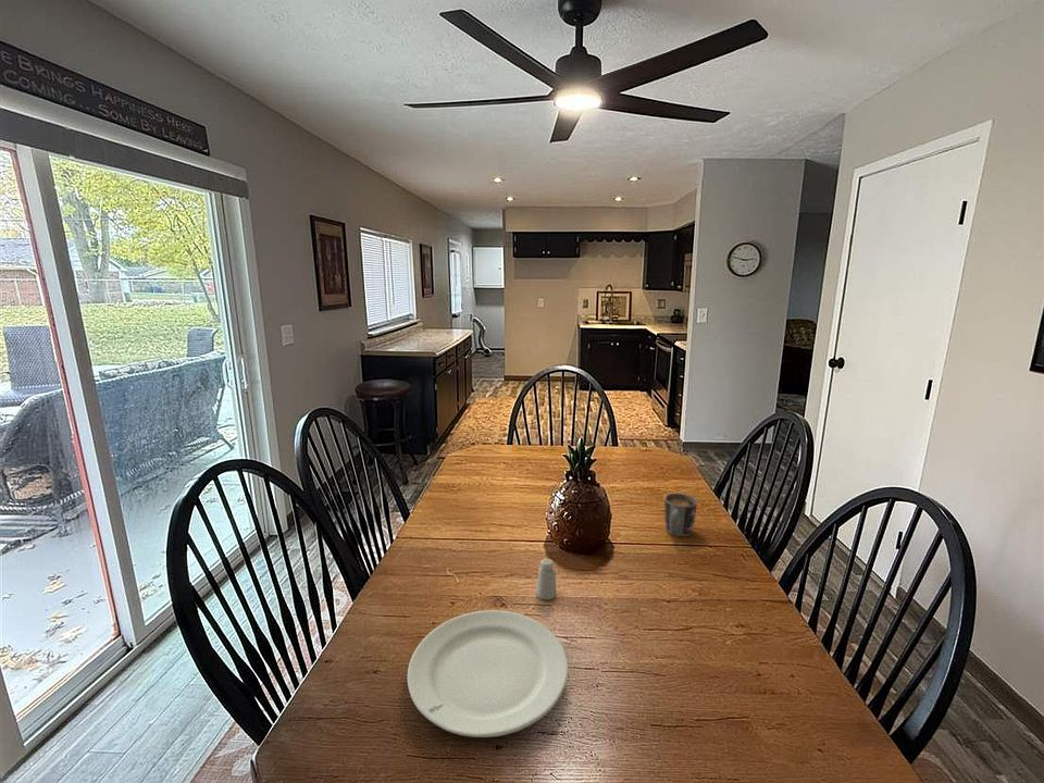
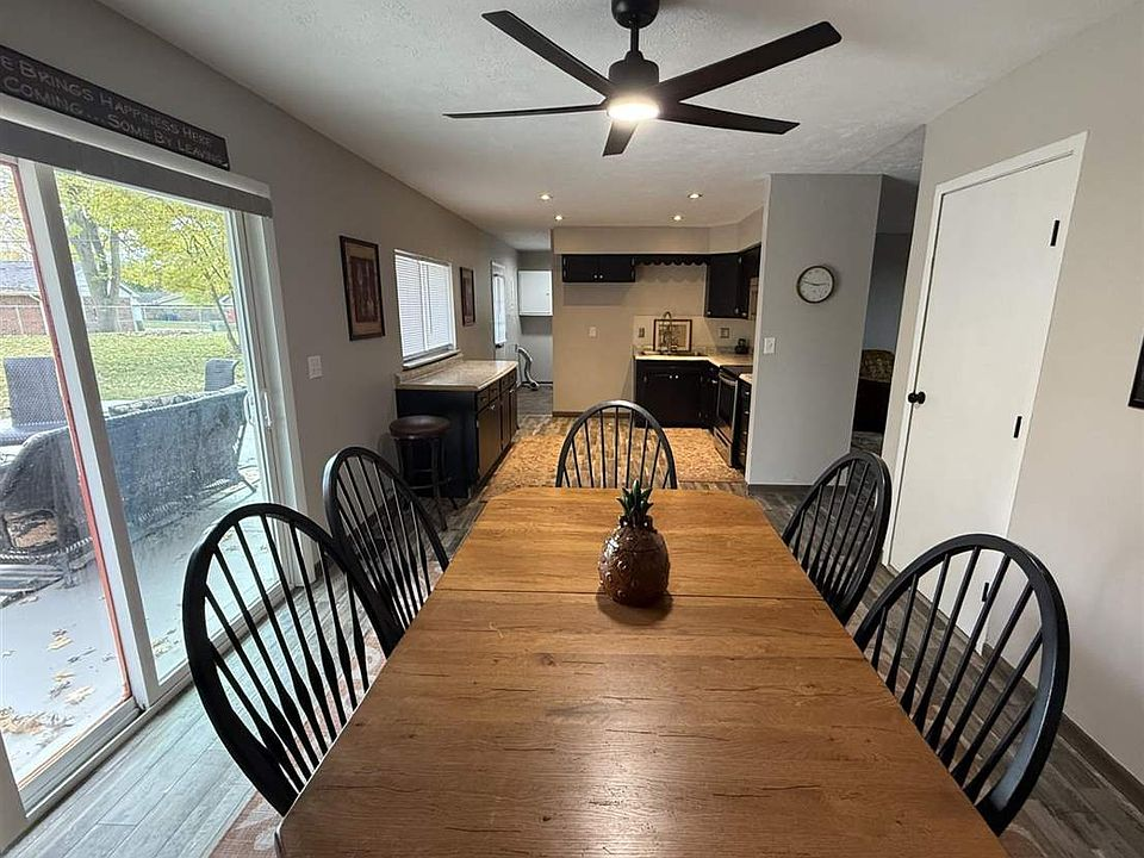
- saltshaker (546, 577)
- mug (678, 518)
- chinaware (488, 669)
